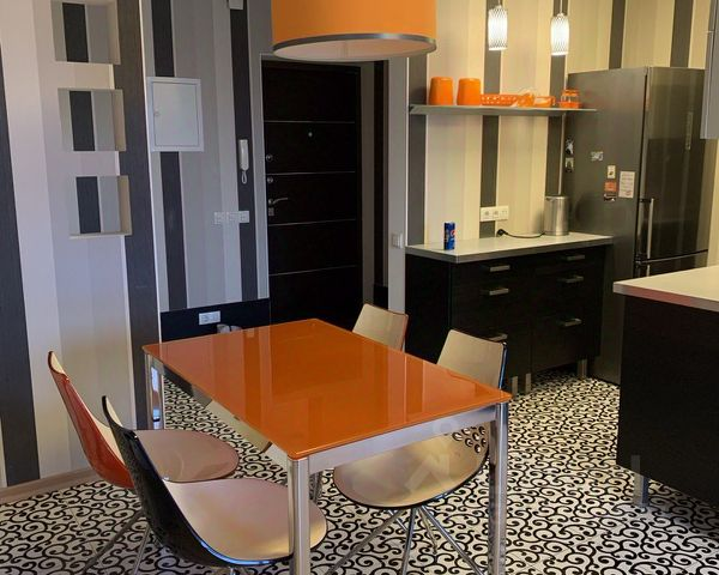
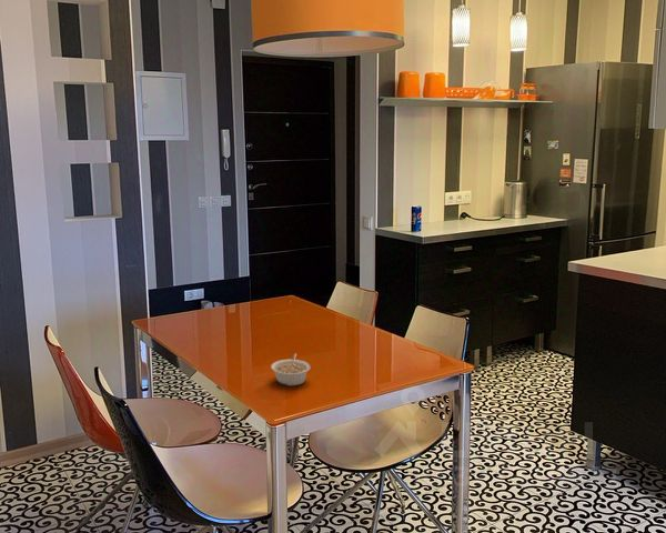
+ legume (290, 371)
